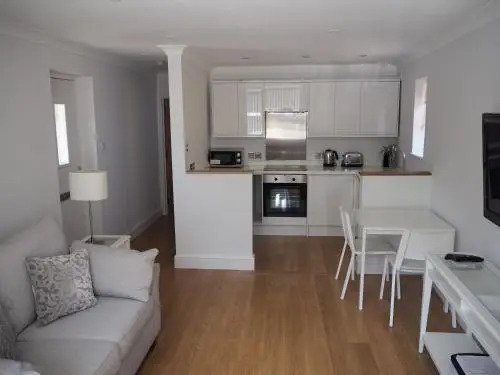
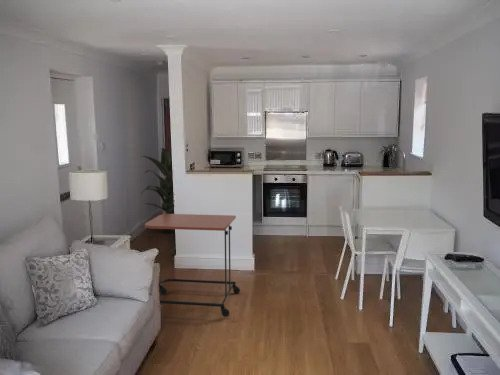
+ indoor plant (164, 190)
+ side table (188, 279)
